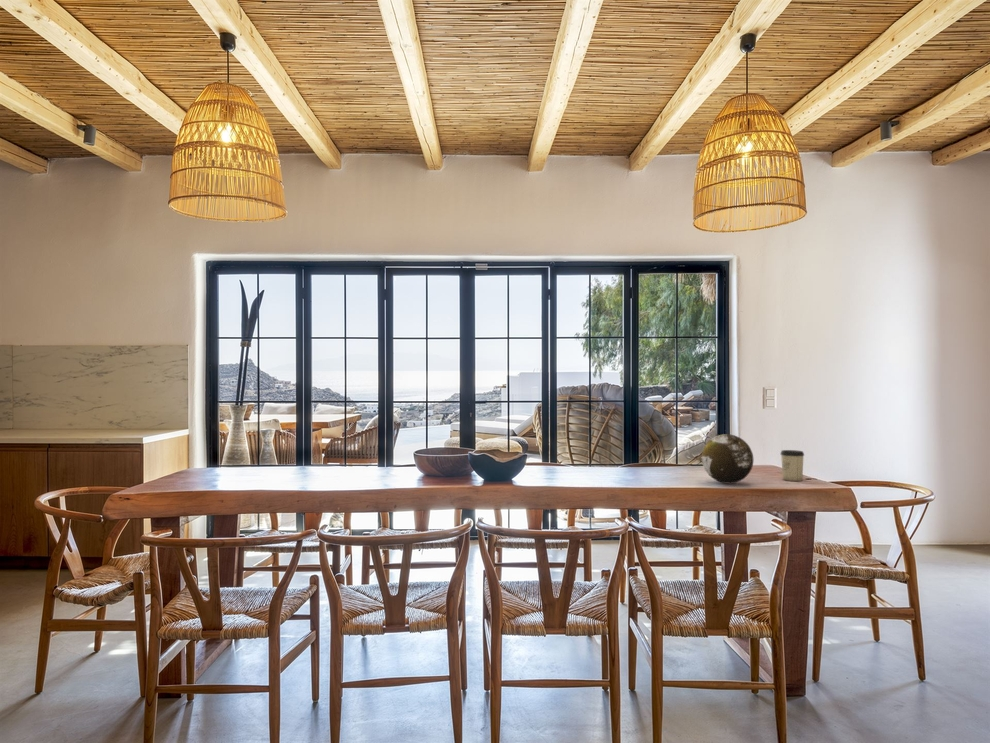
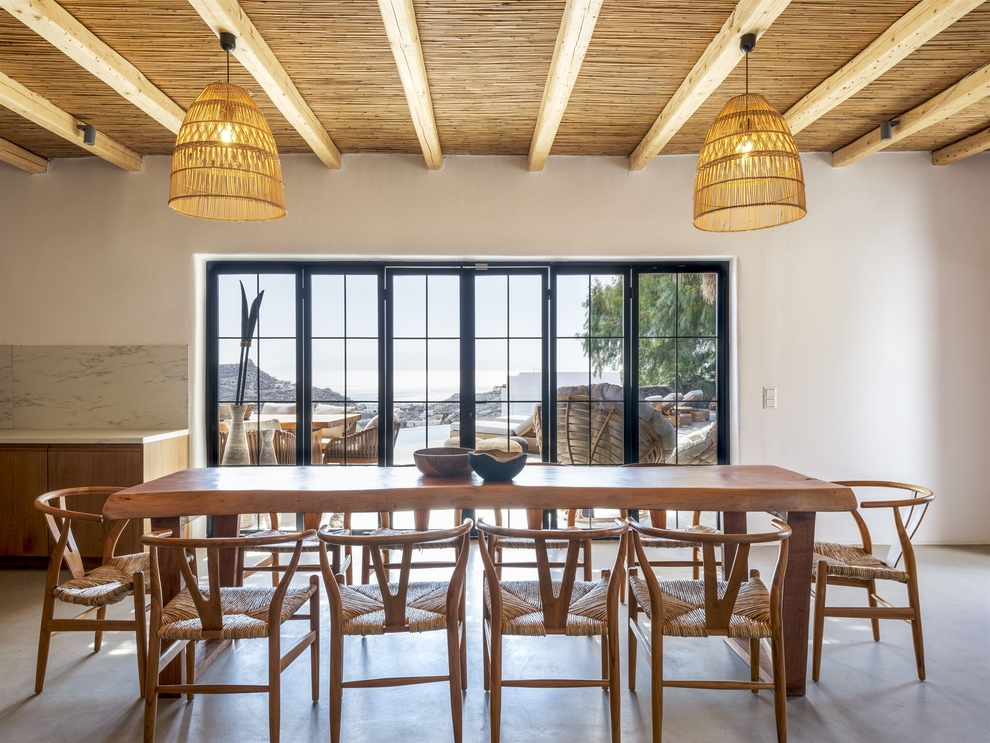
- cup (792, 465)
- decorative orb (727, 458)
